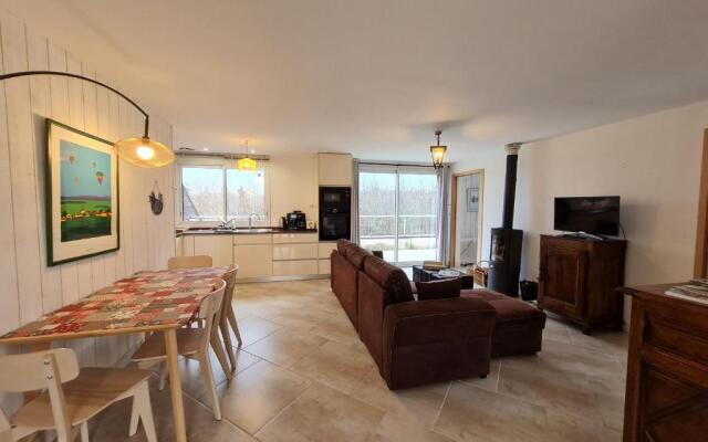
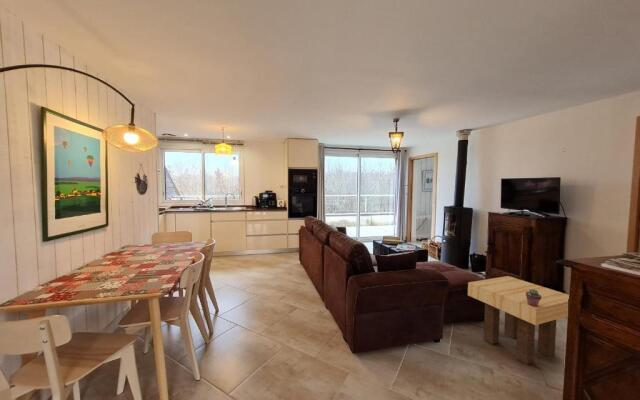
+ potted succulent (533, 296)
+ side table (518, 318)
